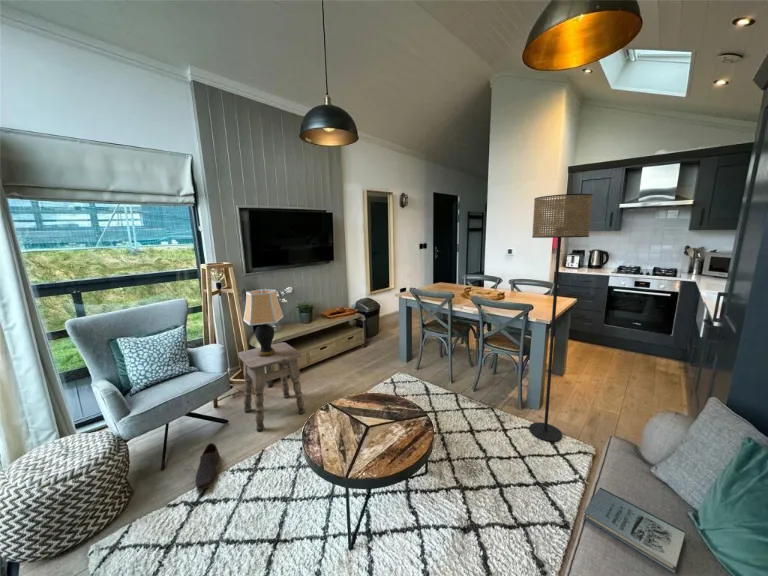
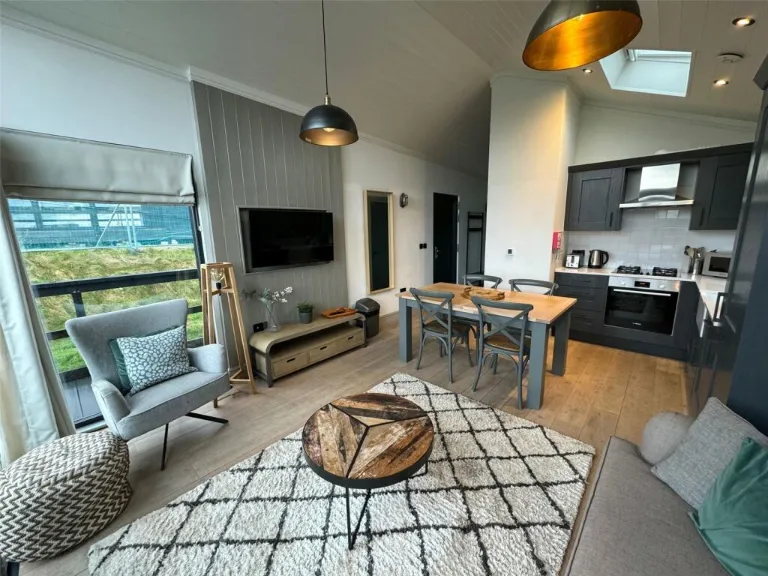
- shoe (208, 464)
- floor lamp (553, 322)
- book (632, 523)
- table lamp (265, 322)
- side table (271, 379)
